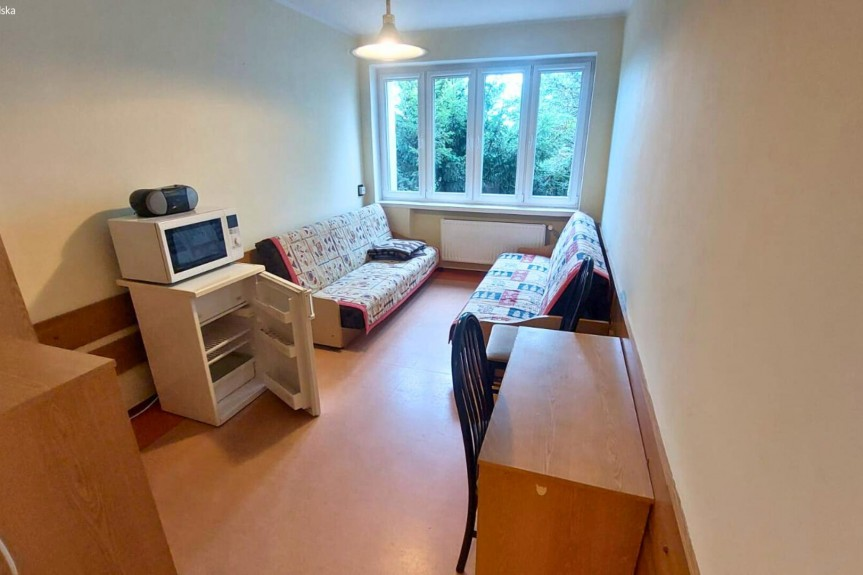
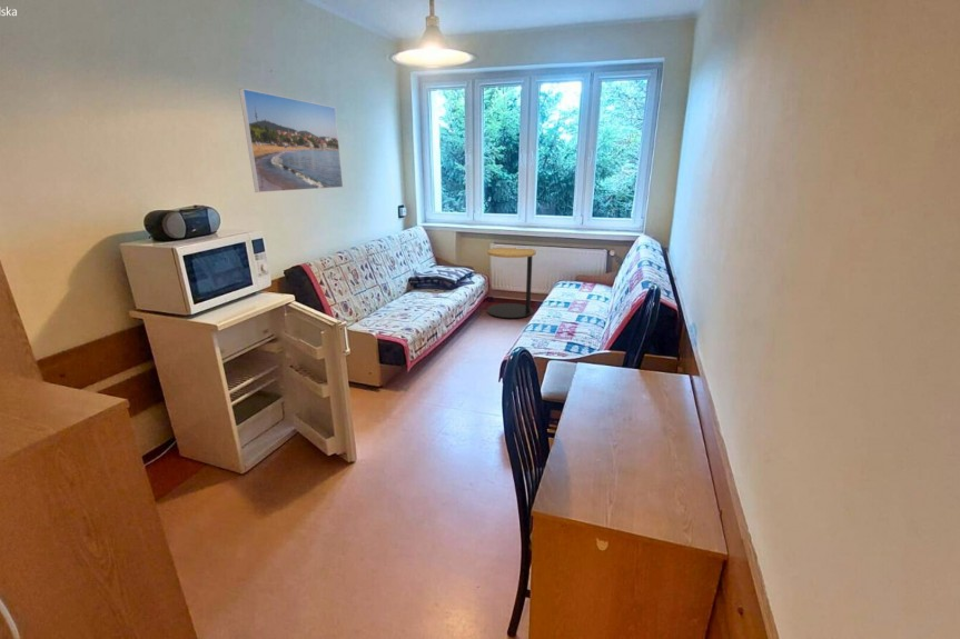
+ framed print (298, 146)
+ side table (526, 281)
